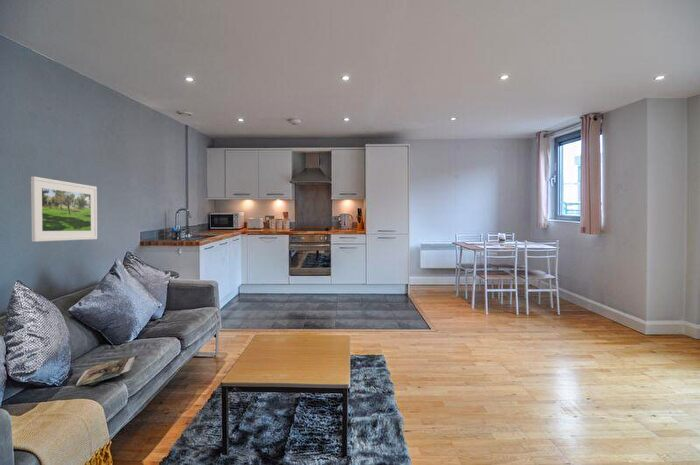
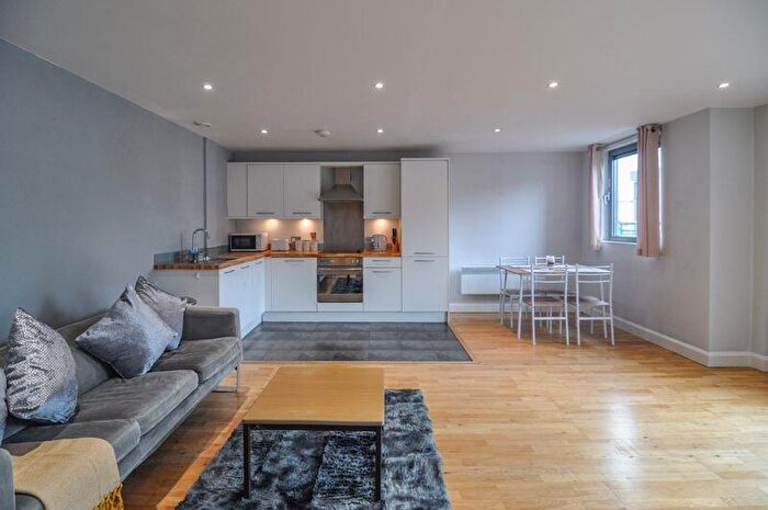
- magazine (108, 369)
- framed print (67, 211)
